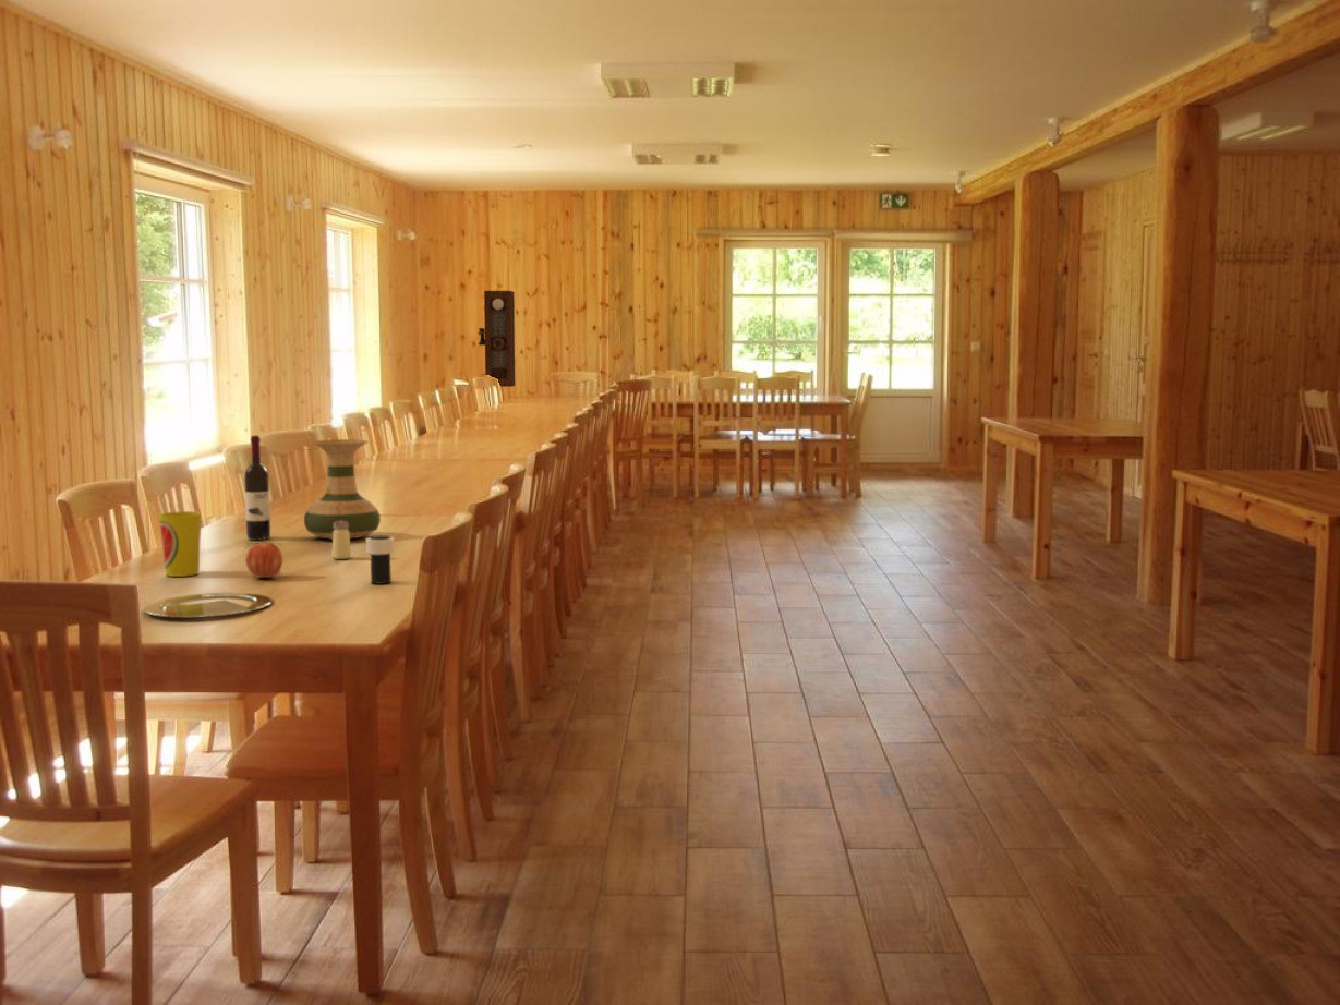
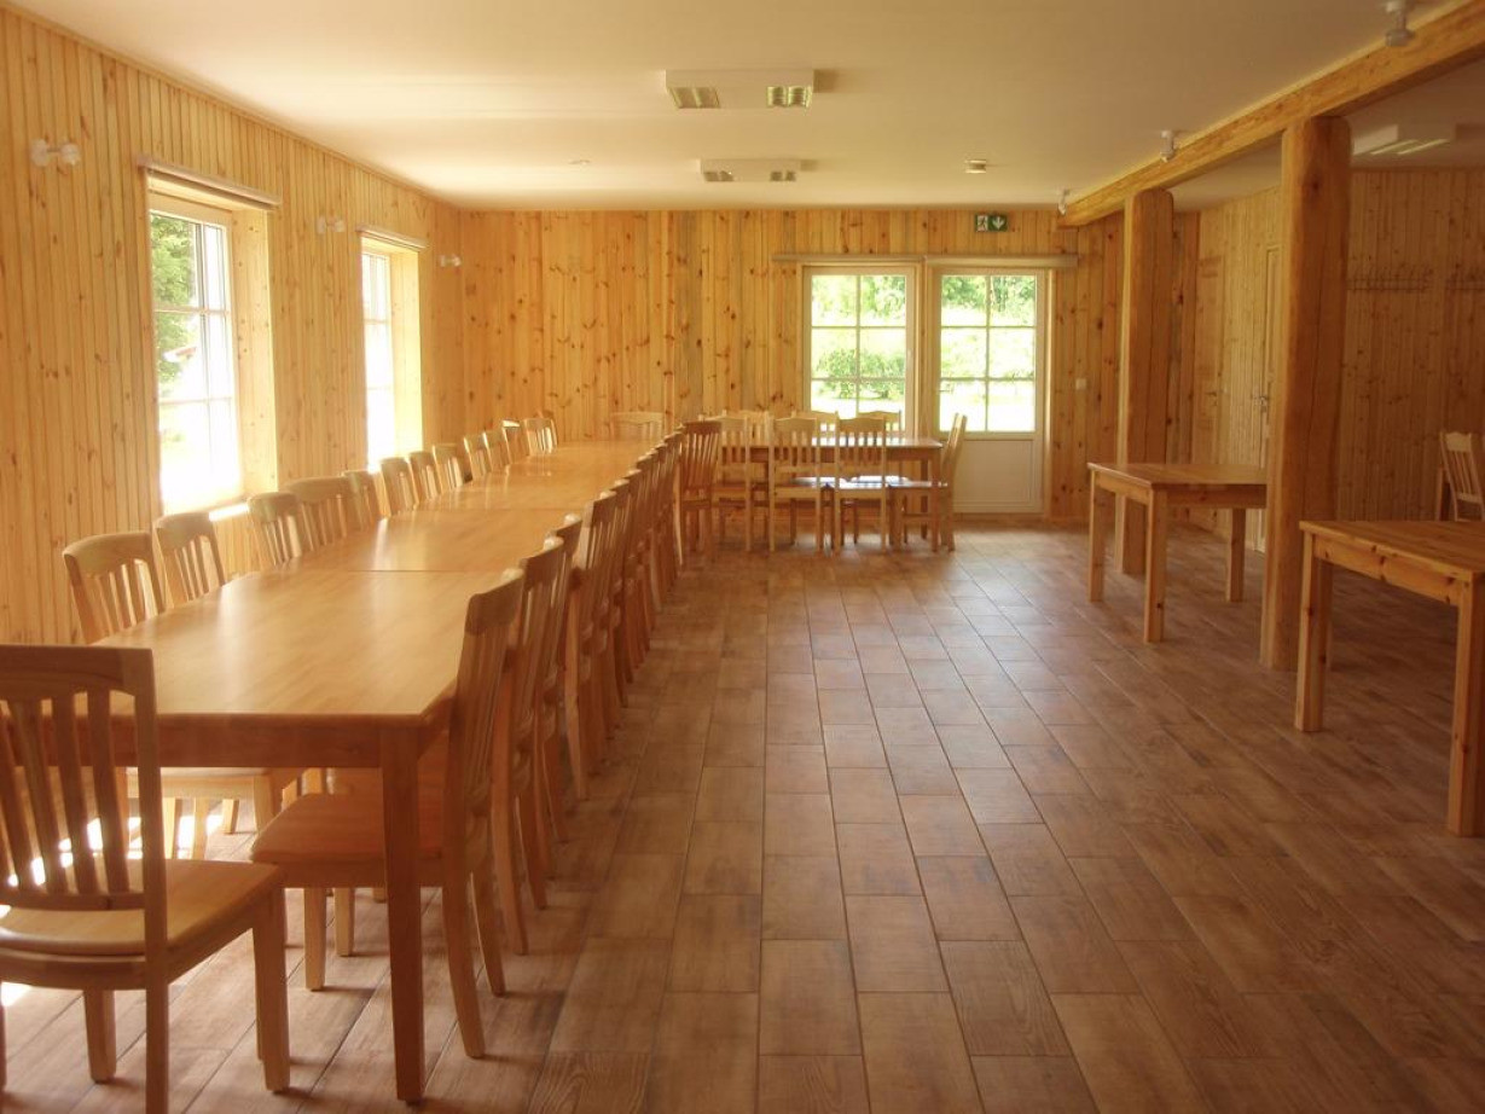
- pendulum clock (495, 338)
- cup (379, 559)
- cup (181, 544)
- vase (341, 489)
- saltshaker (341, 540)
- fruit (263, 557)
- wine bottle (256, 487)
- plate (208, 605)
